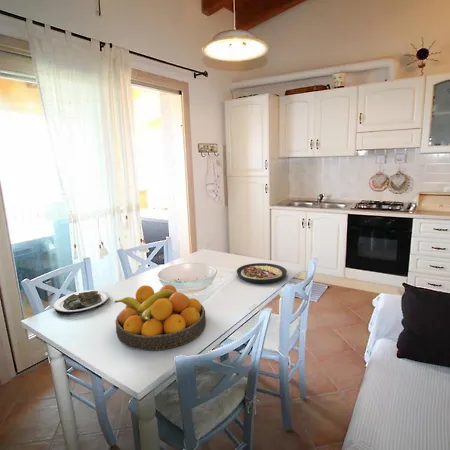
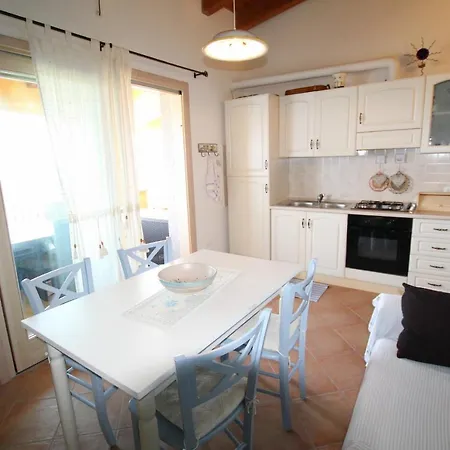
- fruit bowl (161, 308)
- plate (261, 271)
- plate (82, 299)
